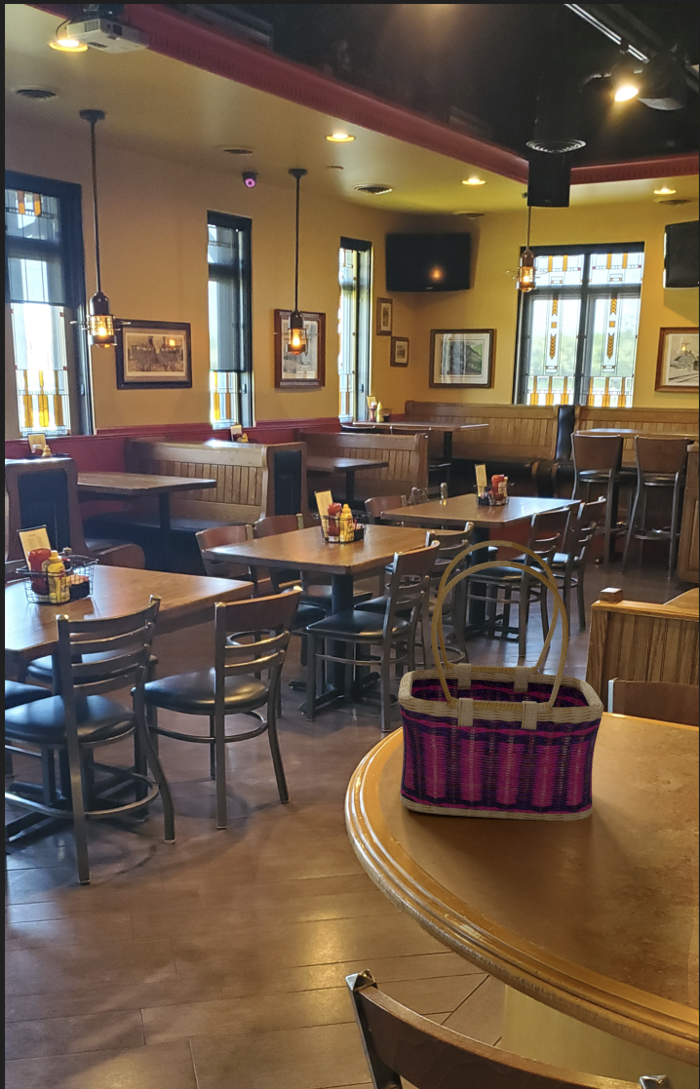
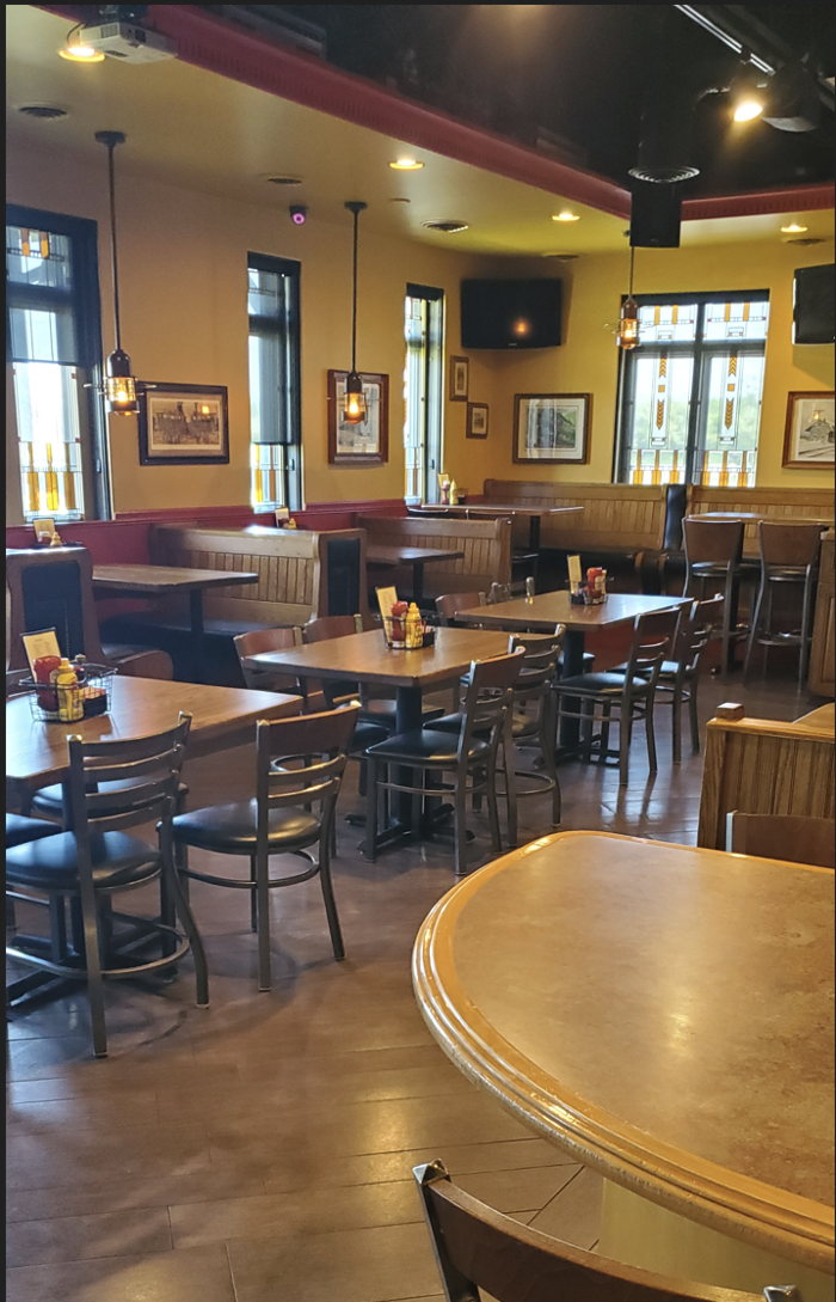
- basket (499, 675)
